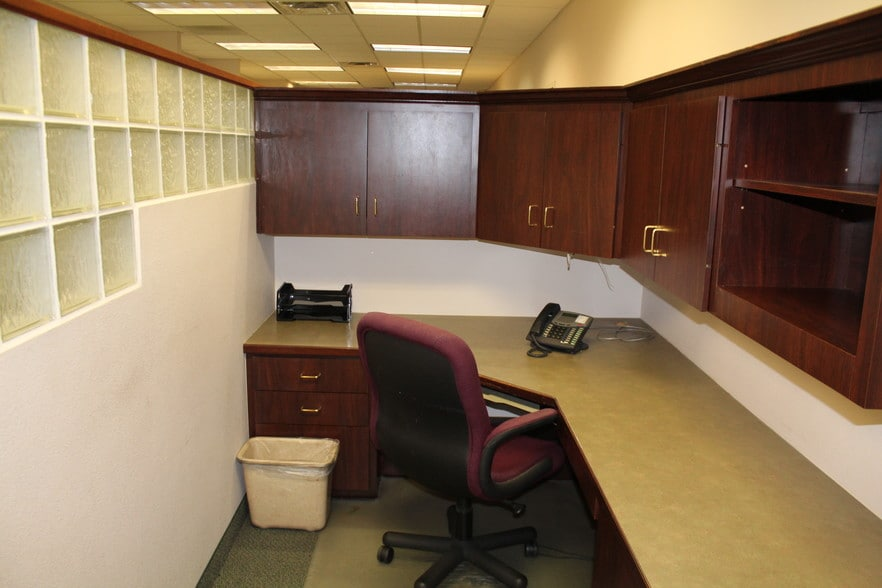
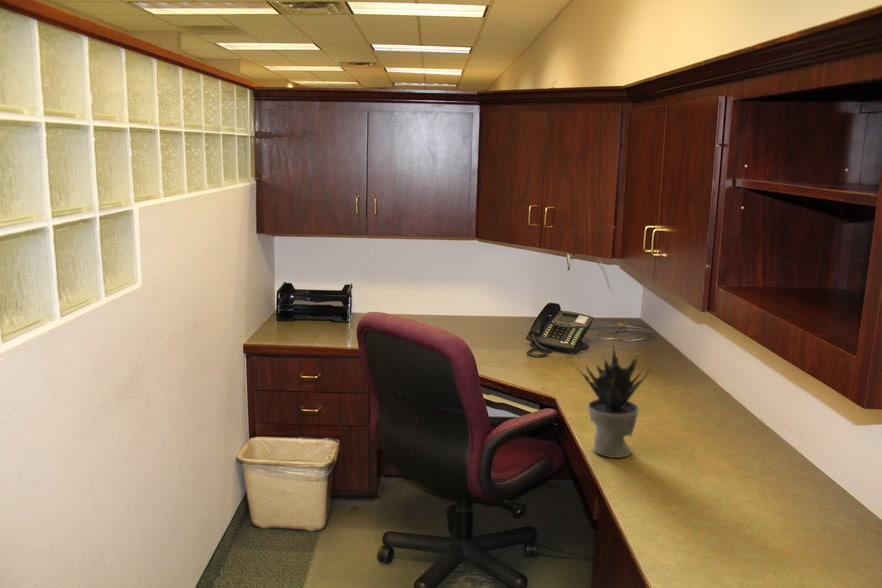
+ potted plant (617, 401)
